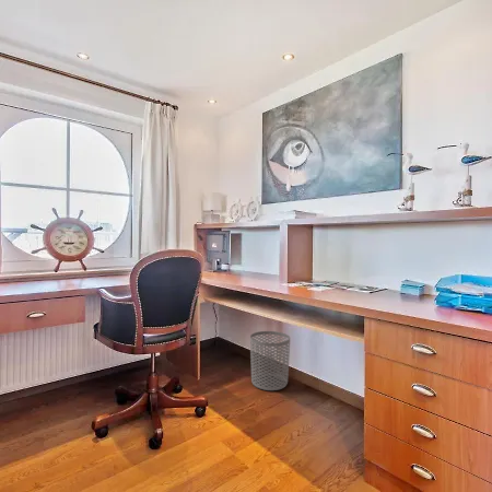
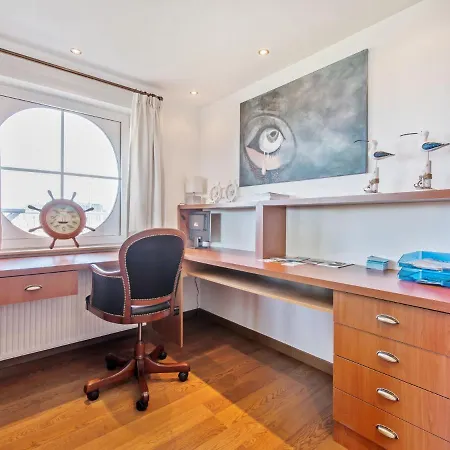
- waste bin (269, 360)
